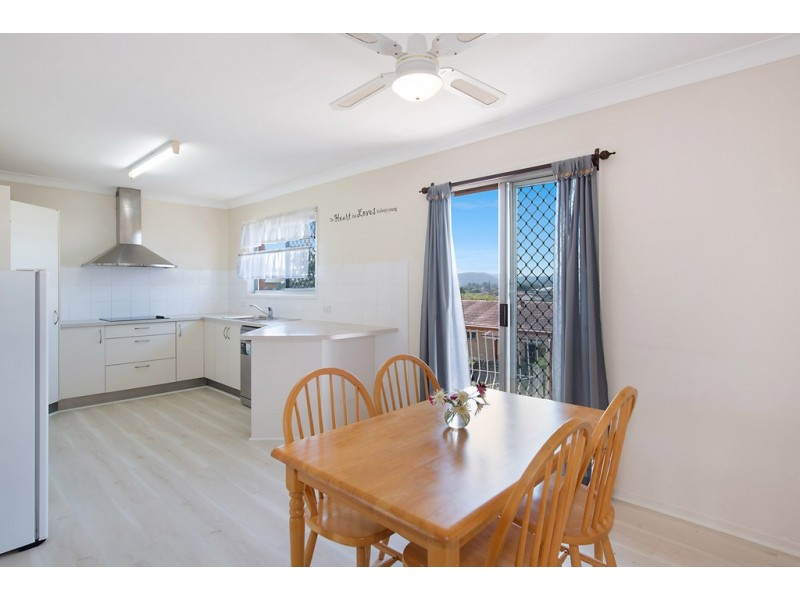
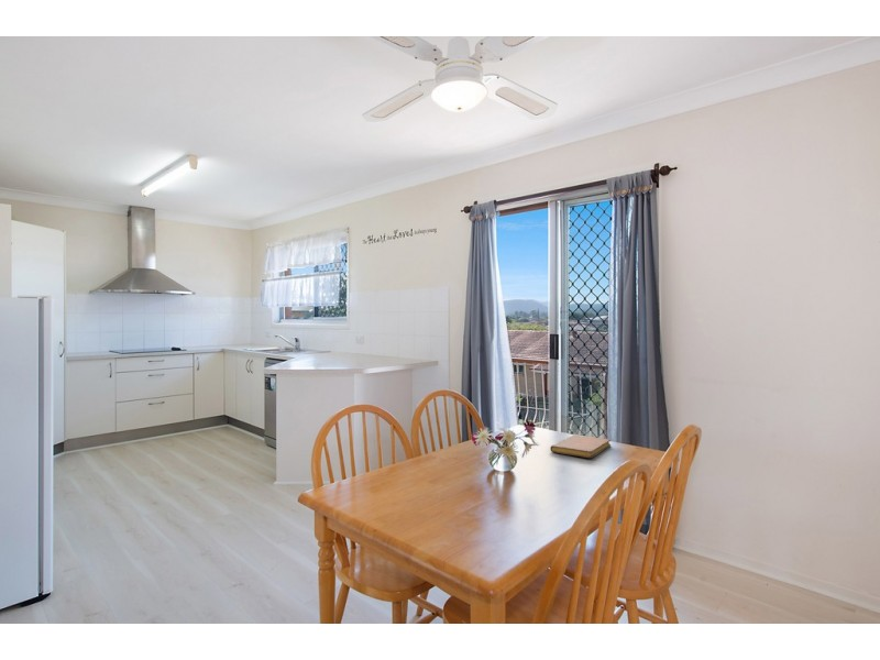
+ notebook (581, 444)
